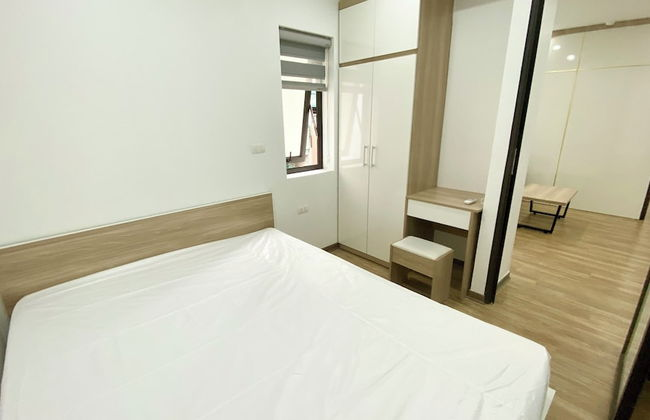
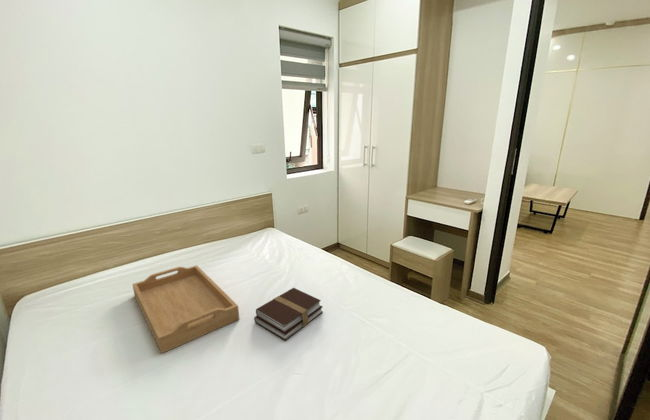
+ serving tray (182, 298)
+ book (289, 310)
